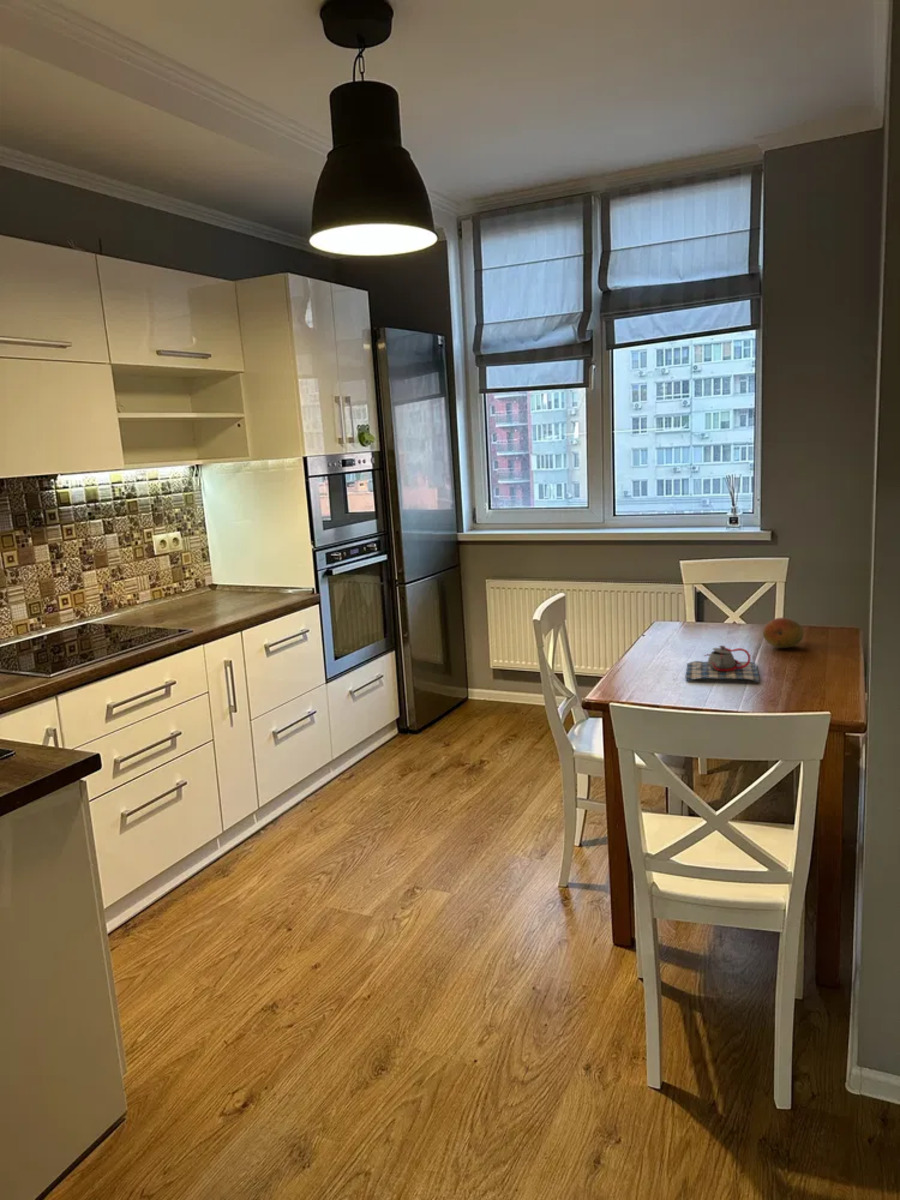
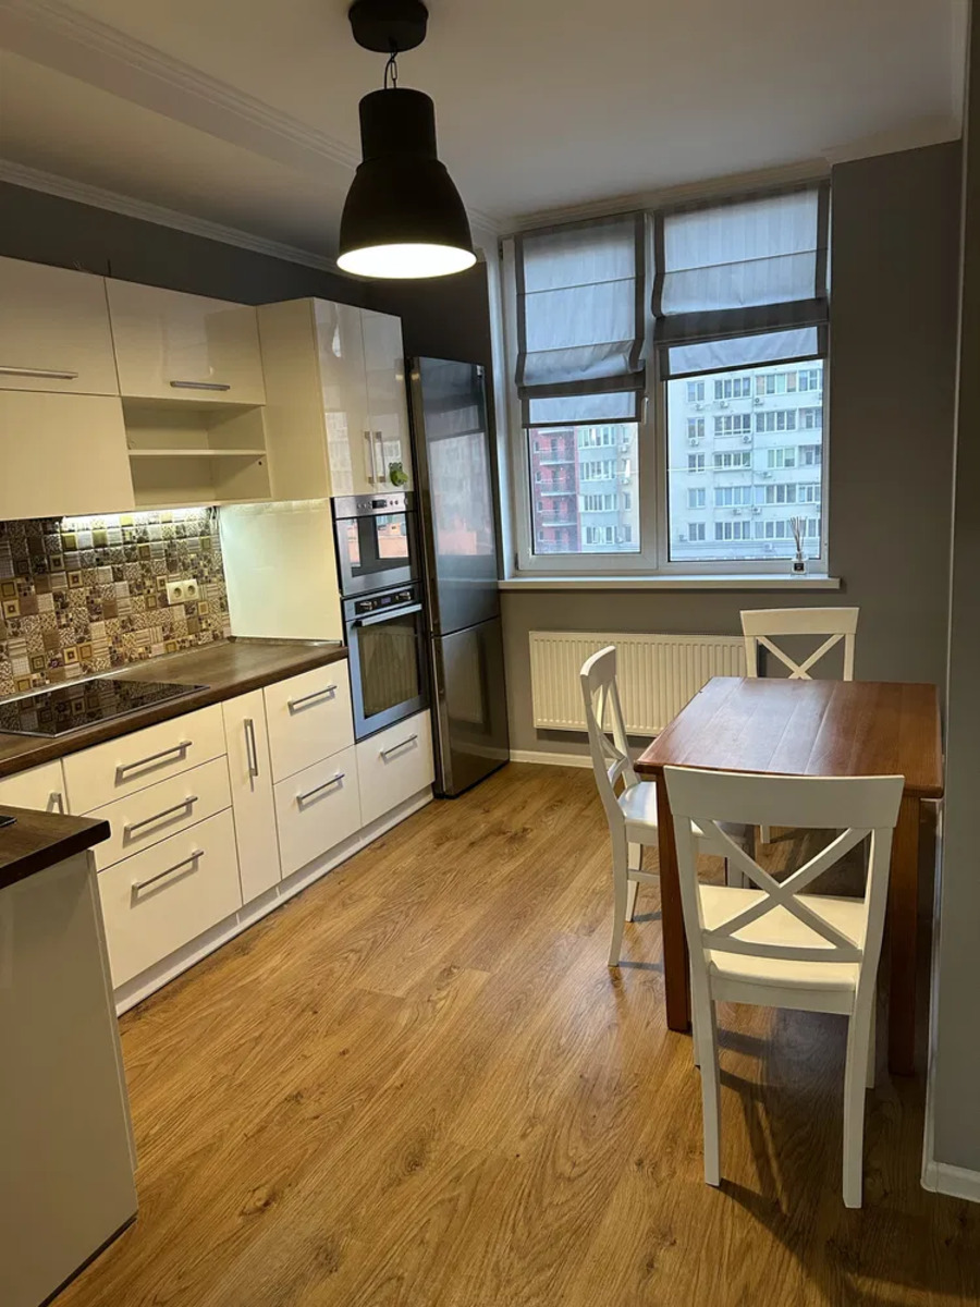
- fruit (783, 632)
- teapot (721, 659)
